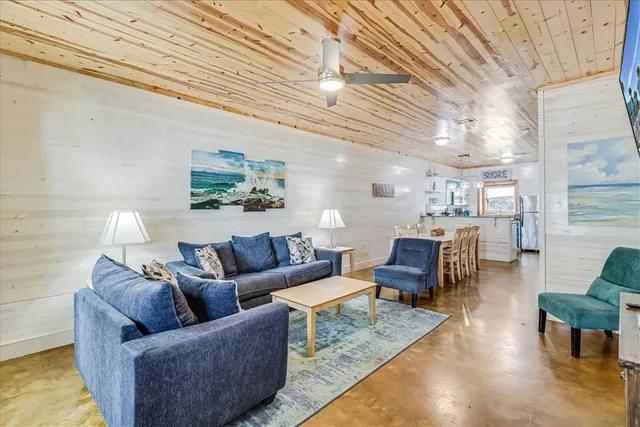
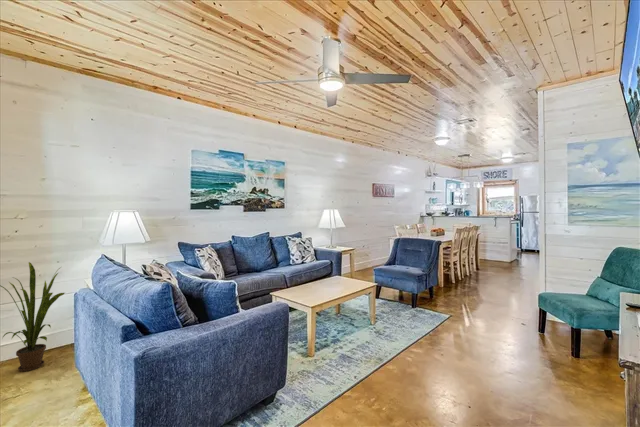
+ house plant (28, 316)
